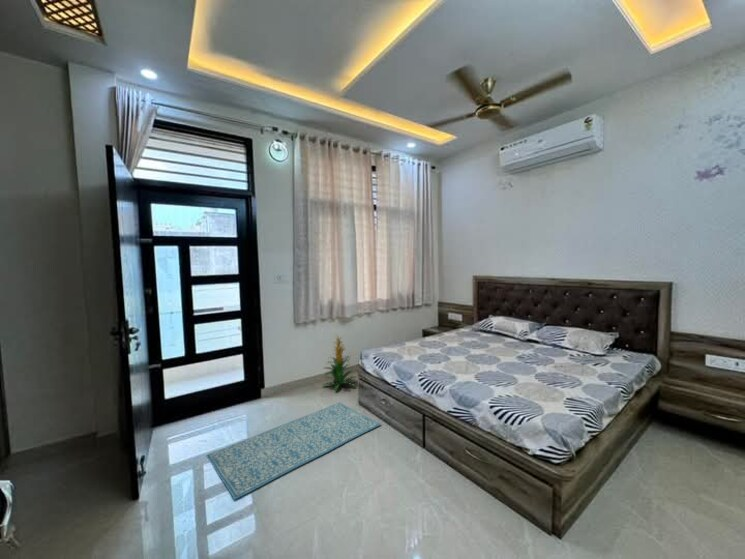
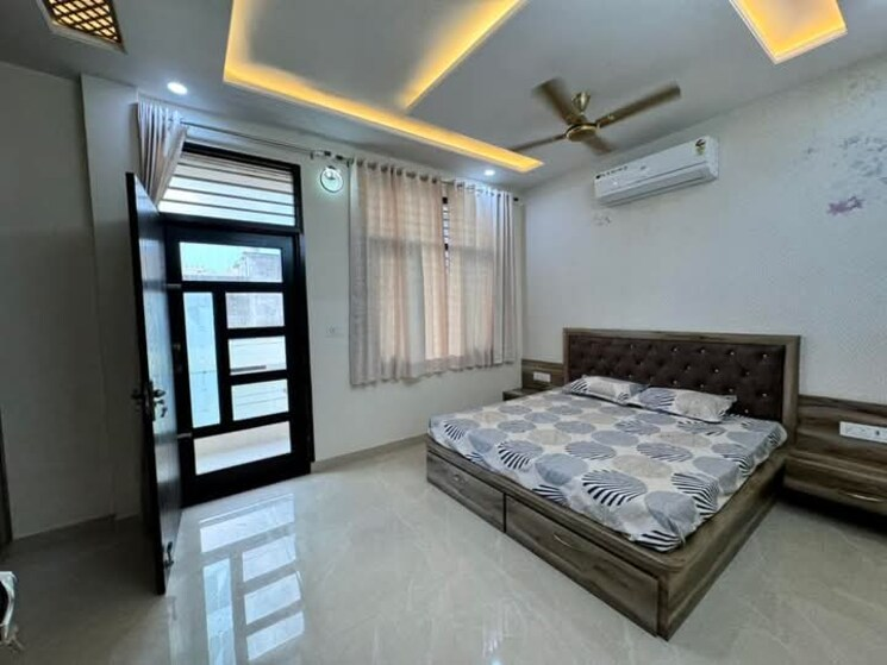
- indoor plant (339, 359)
- rug (300, 438)
